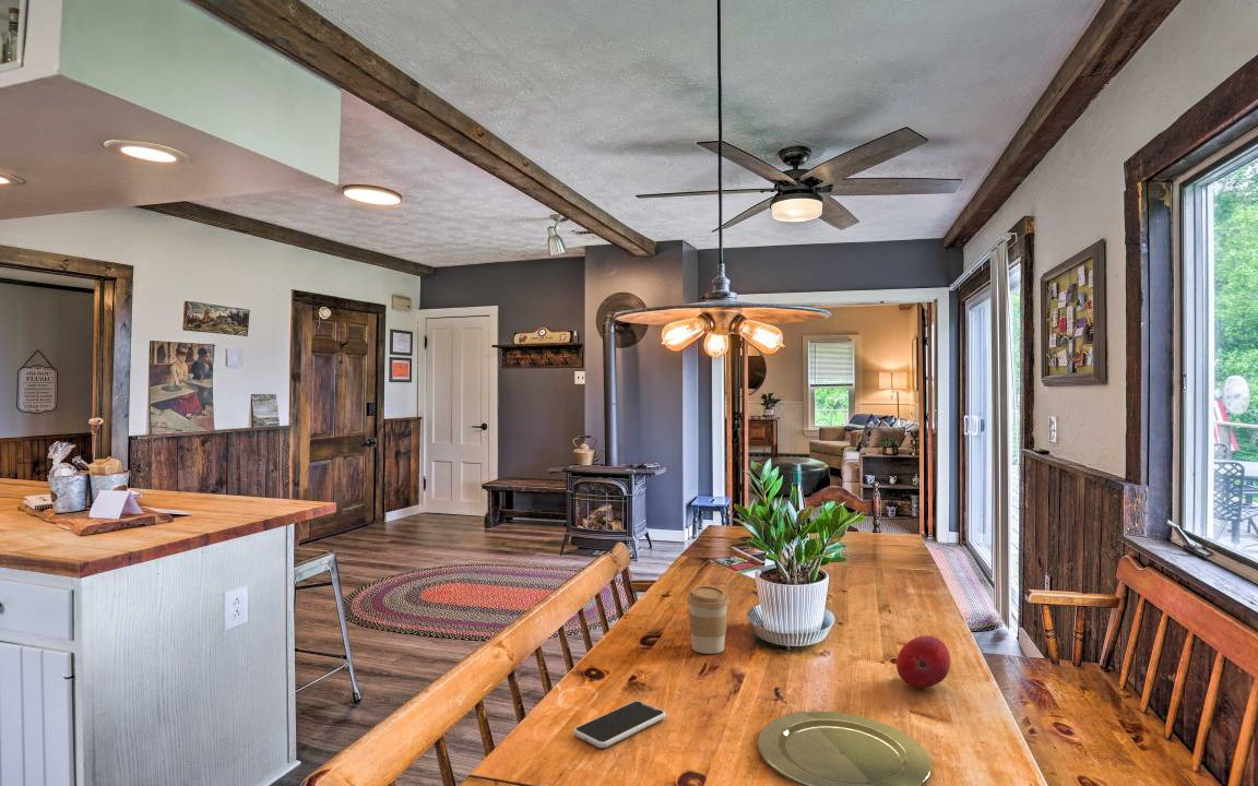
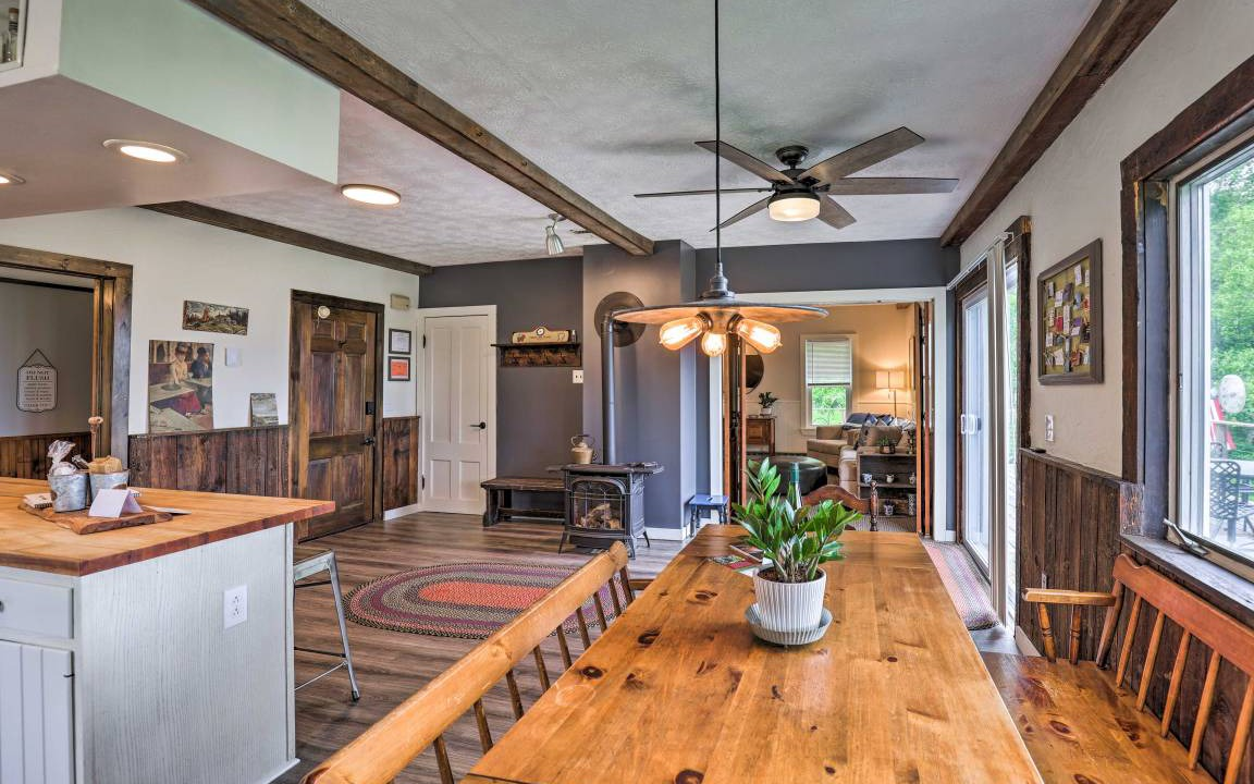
- plate (841, 750)
- smartphone (620, 723)
- coffee cup (708, 618)
- fruit (923, 659)
